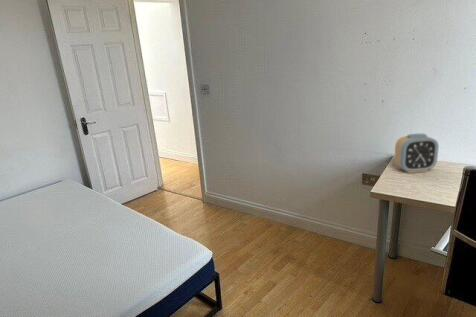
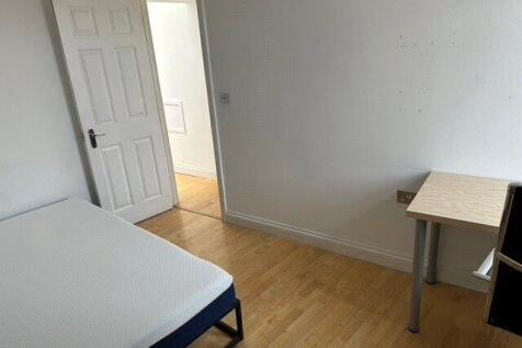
- alarm clock (416, 152)
